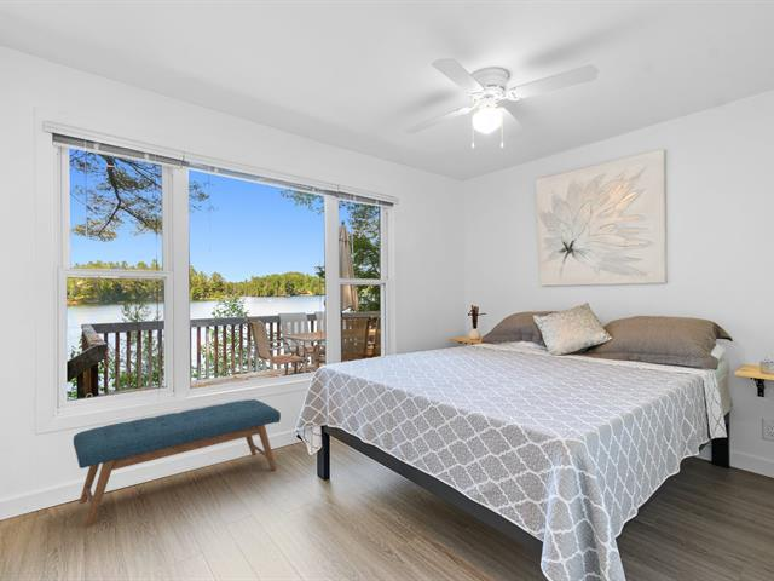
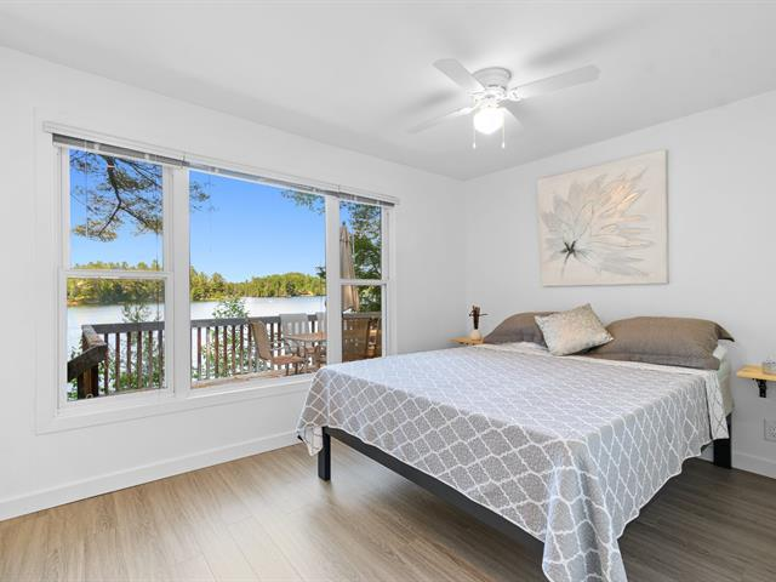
- bench (185, 450)
